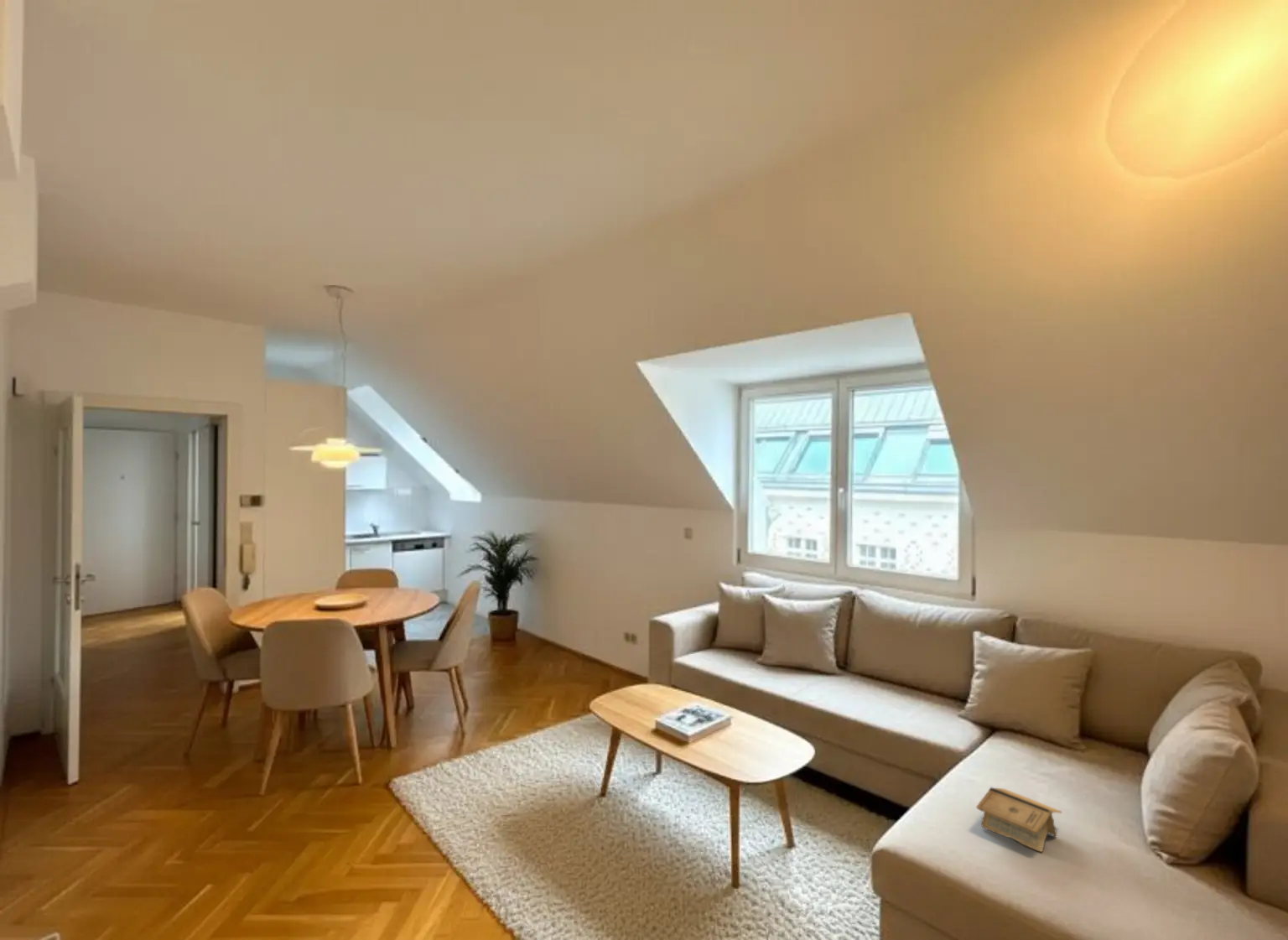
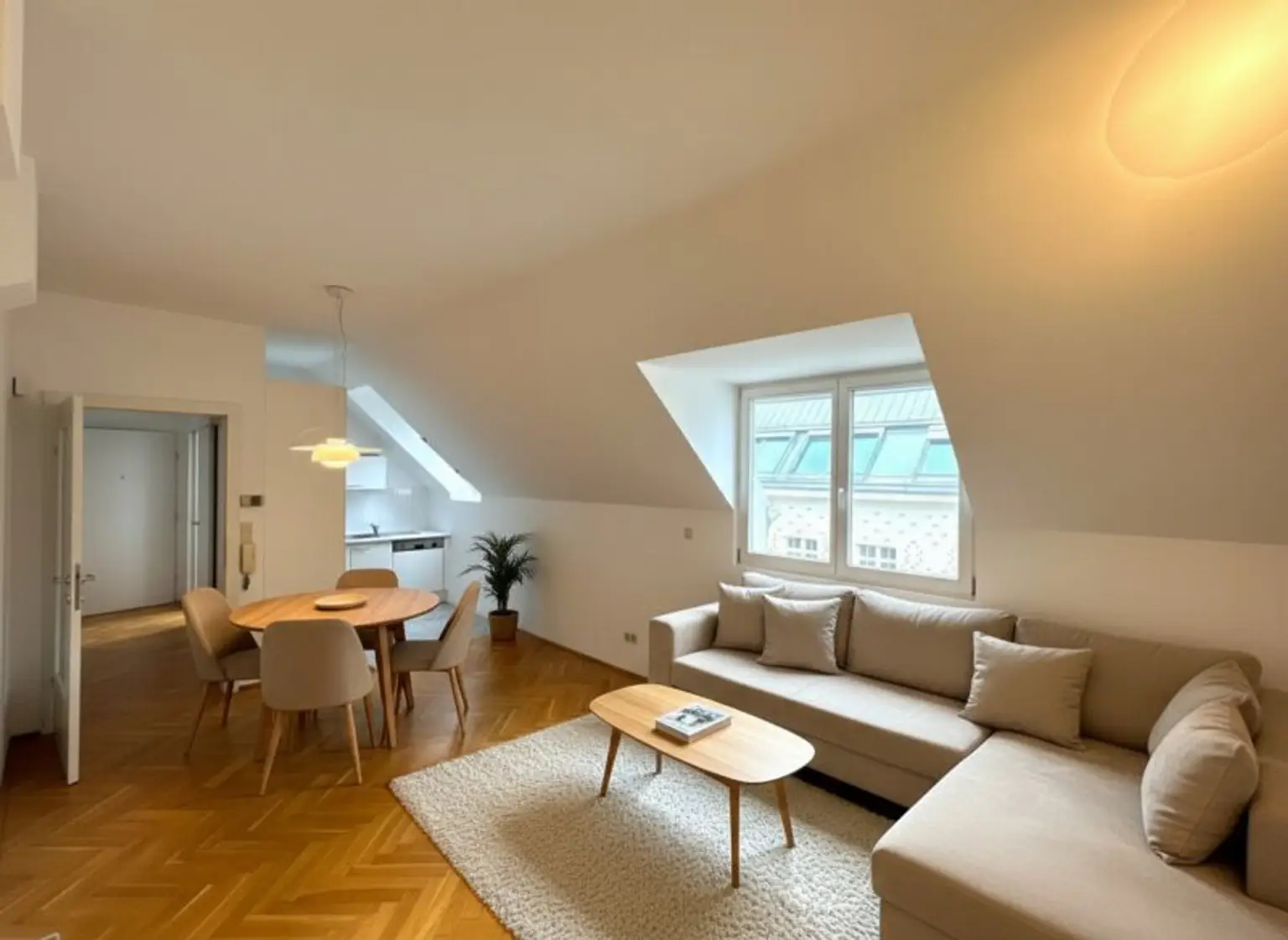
- book (1019, 814)
